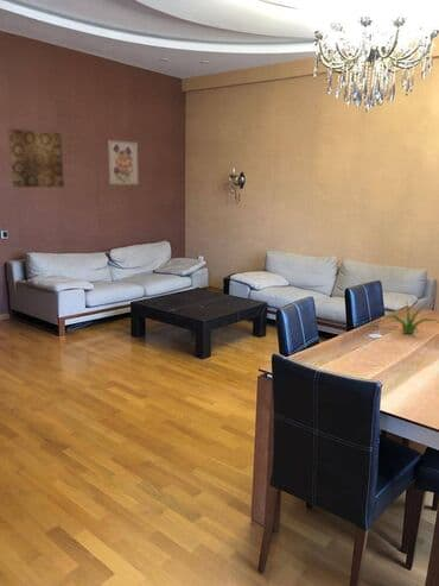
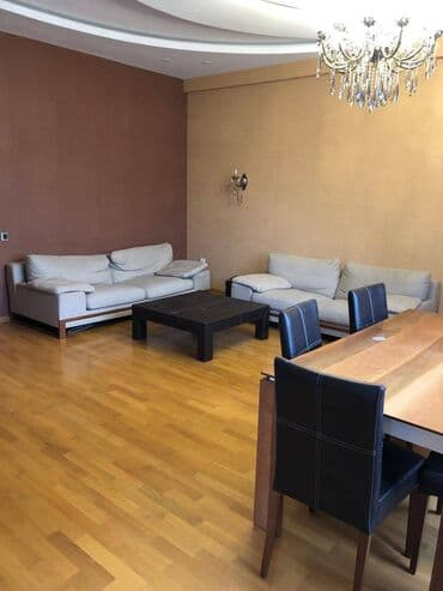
- wall art (37, 159)
- plant (409, 317)
- wall art (123, 163)
